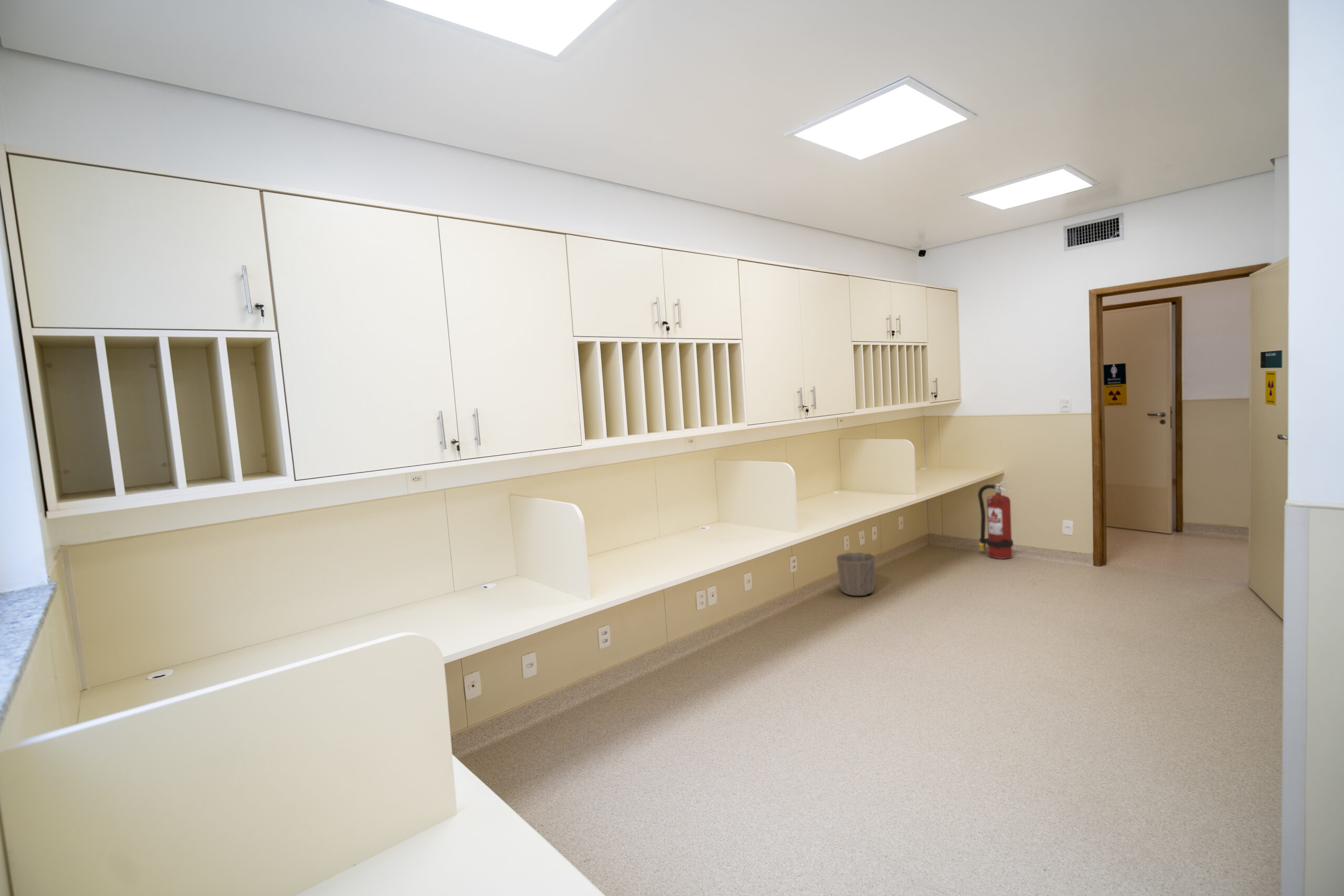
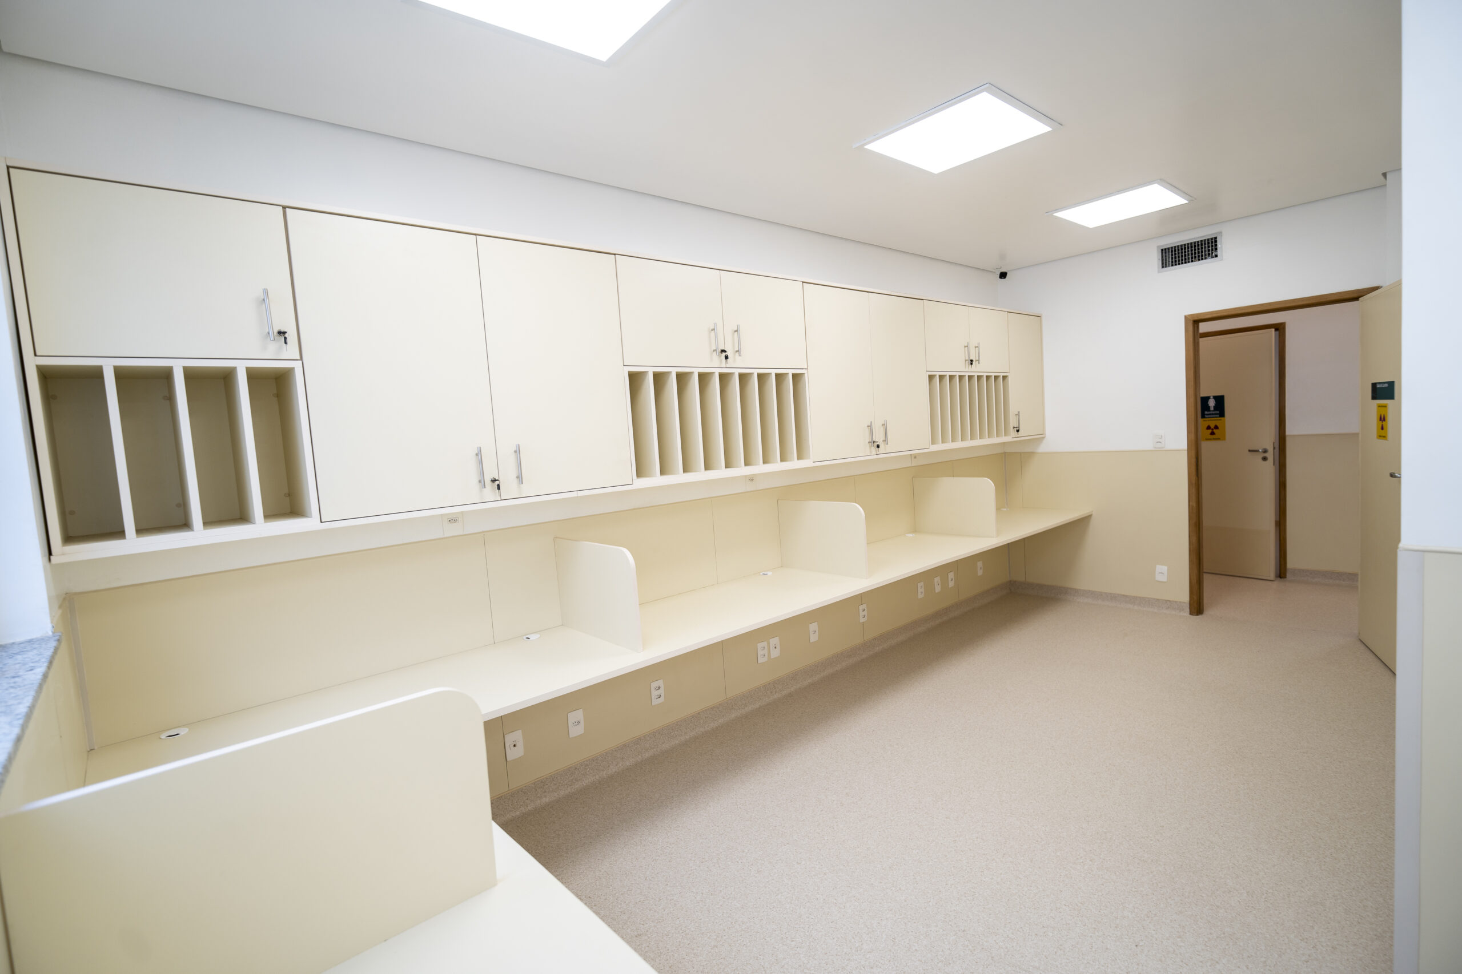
- fire extinguisher (995, 518)
- waste basket (856, 574)
